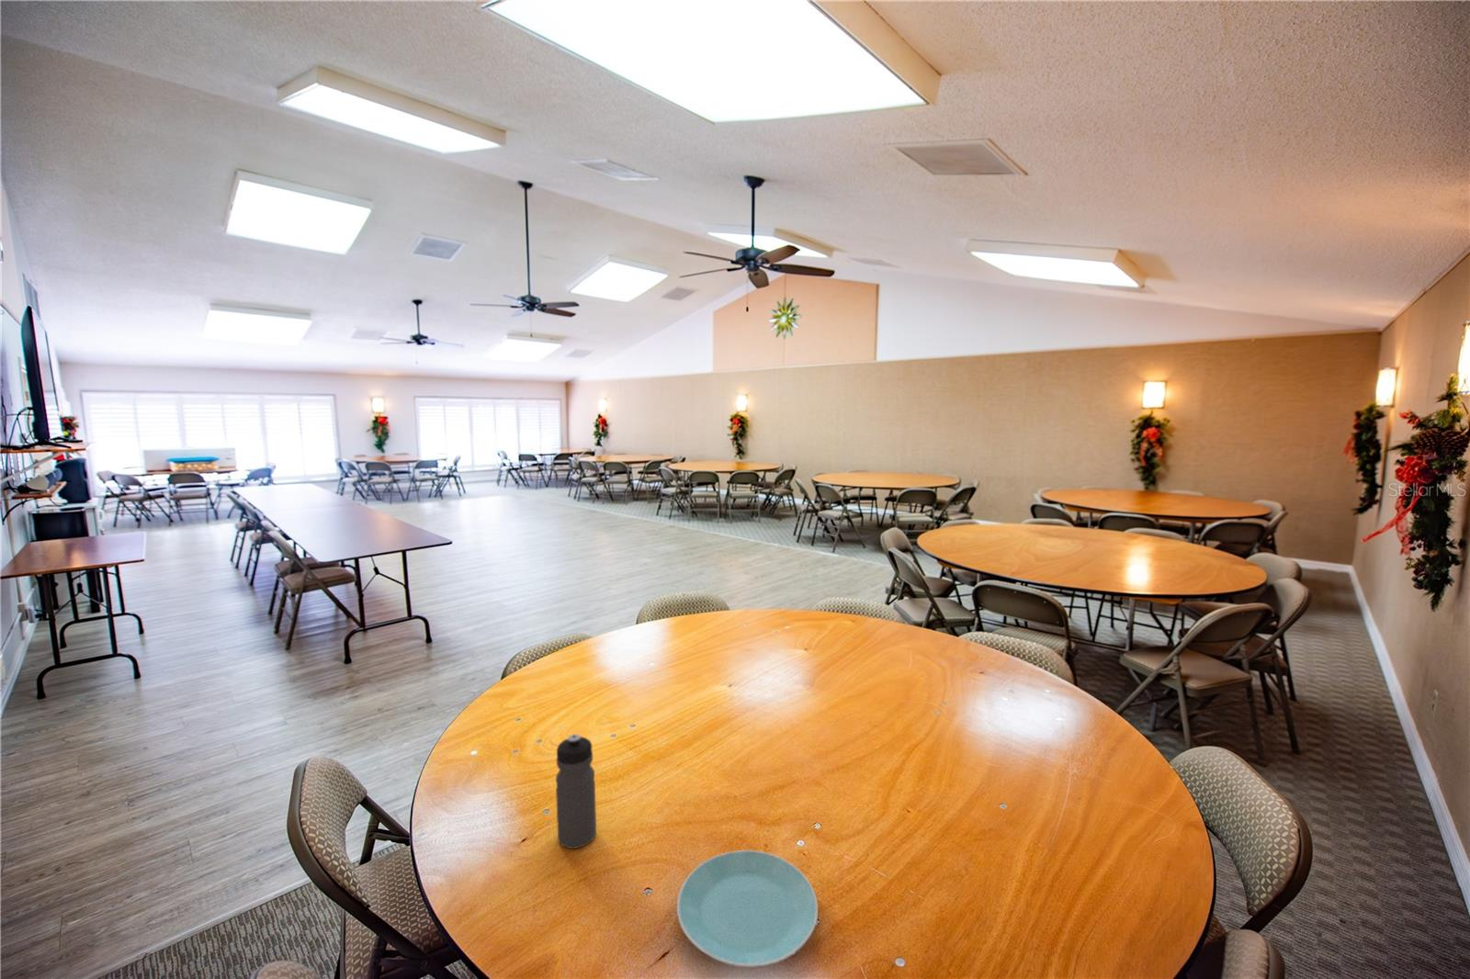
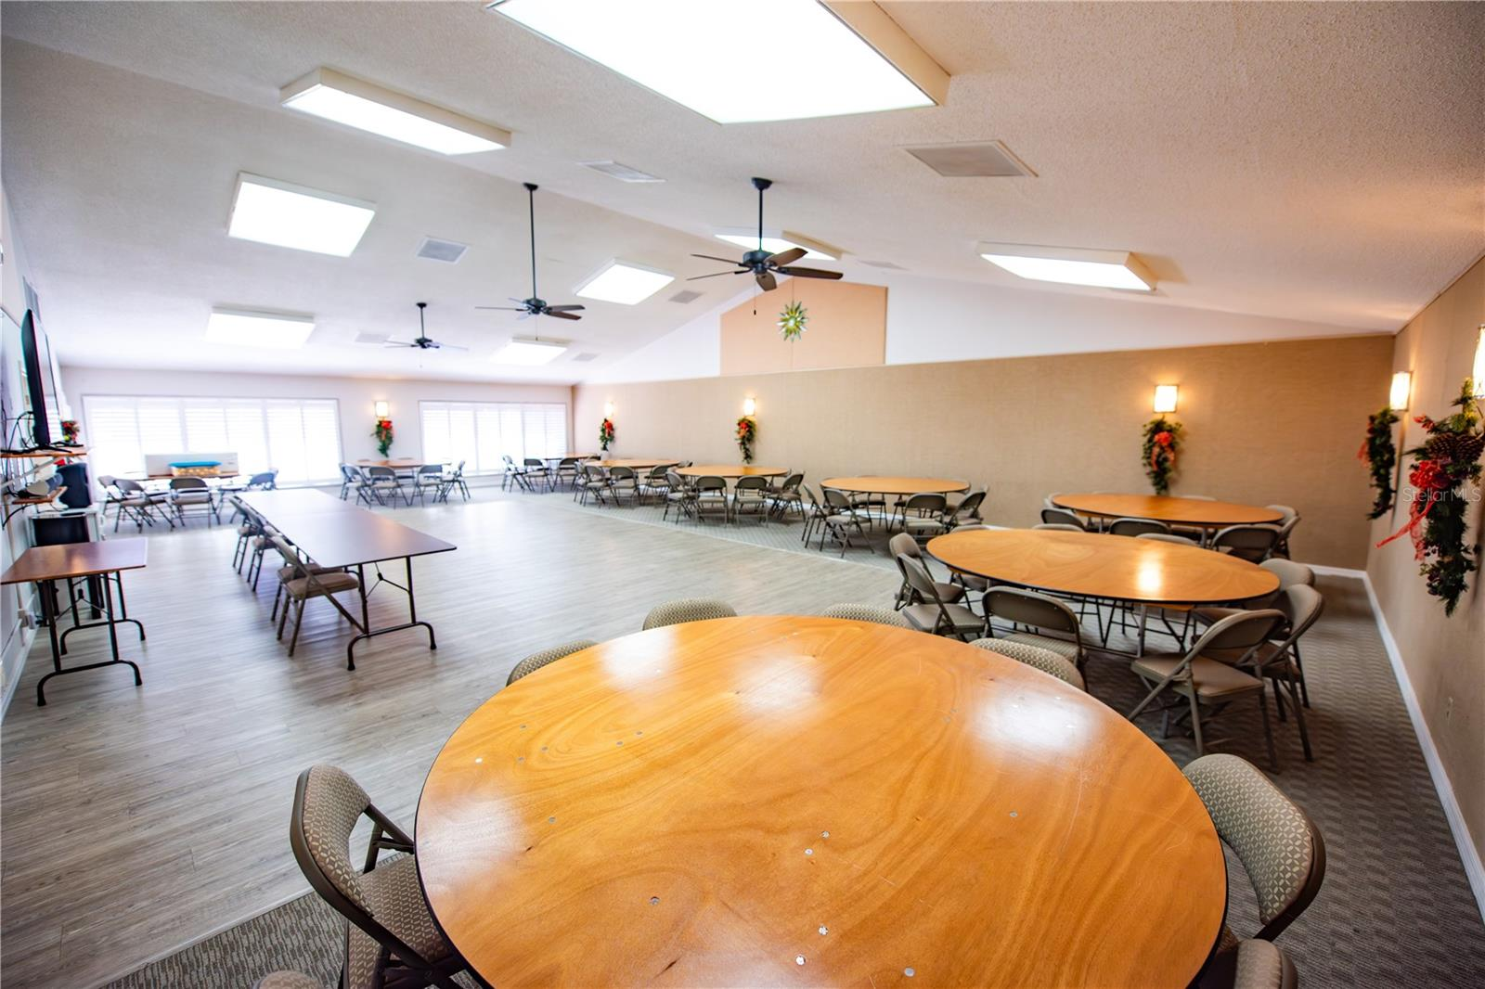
- water bottle (575, 786)
- plate (746, 907)
